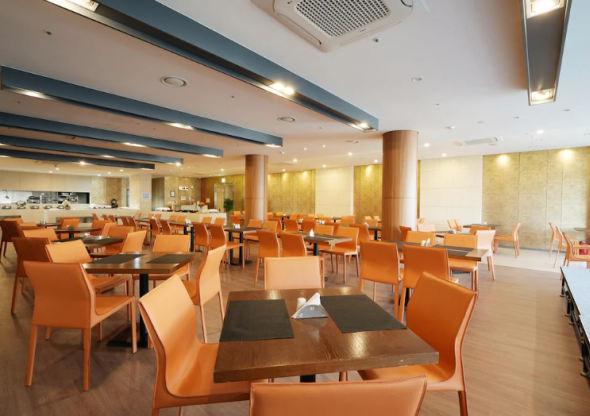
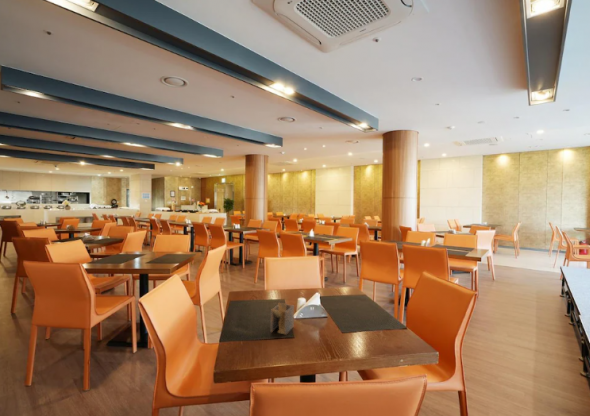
+ napkin holder (282, 314)
